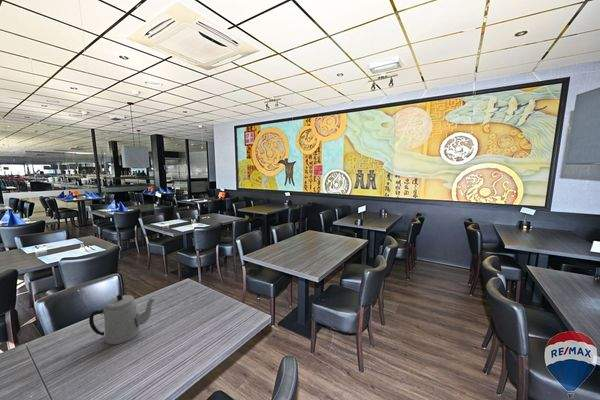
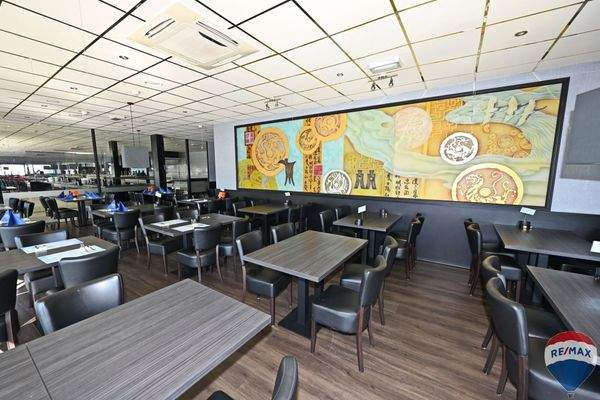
- teapot (123, 314)
